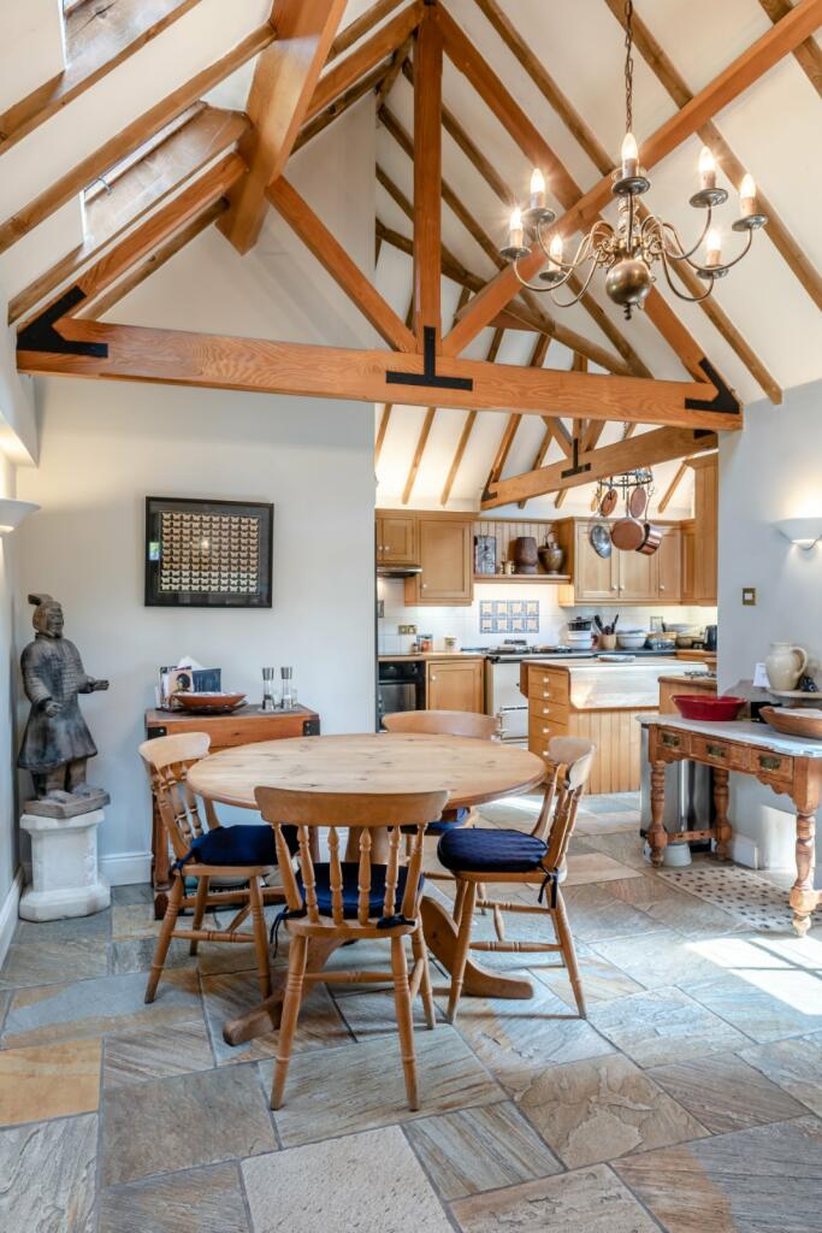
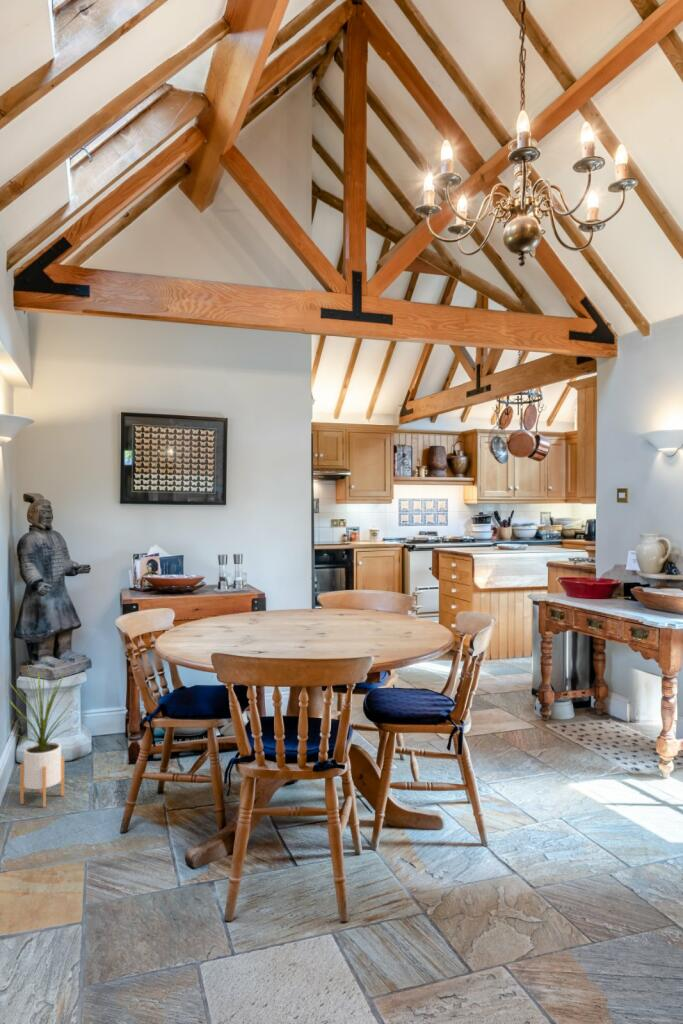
+ house plant (44, 731)
